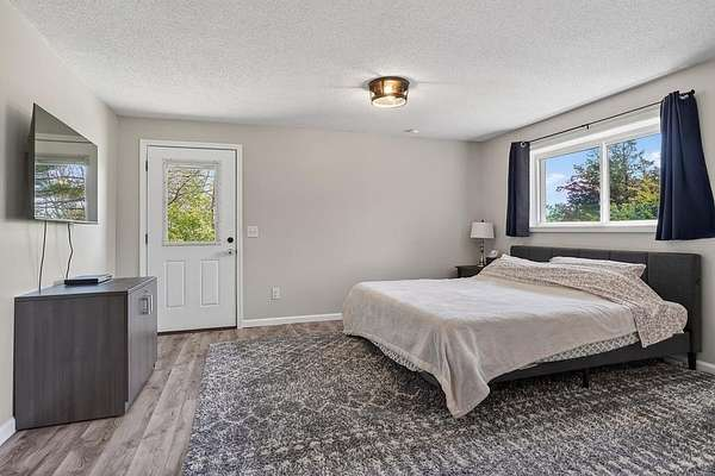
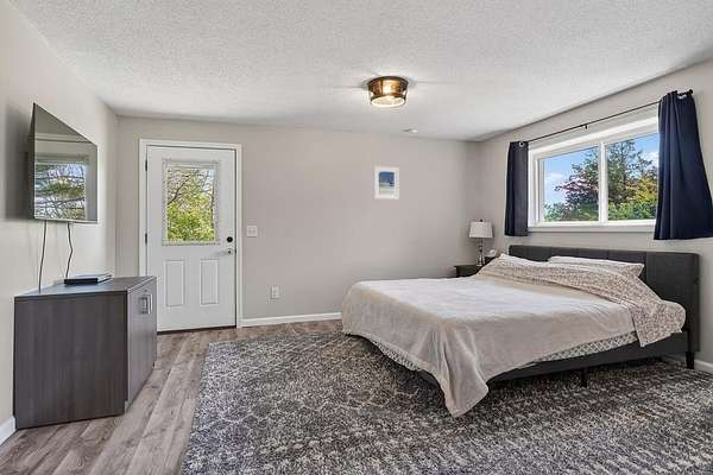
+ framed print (386, 183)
